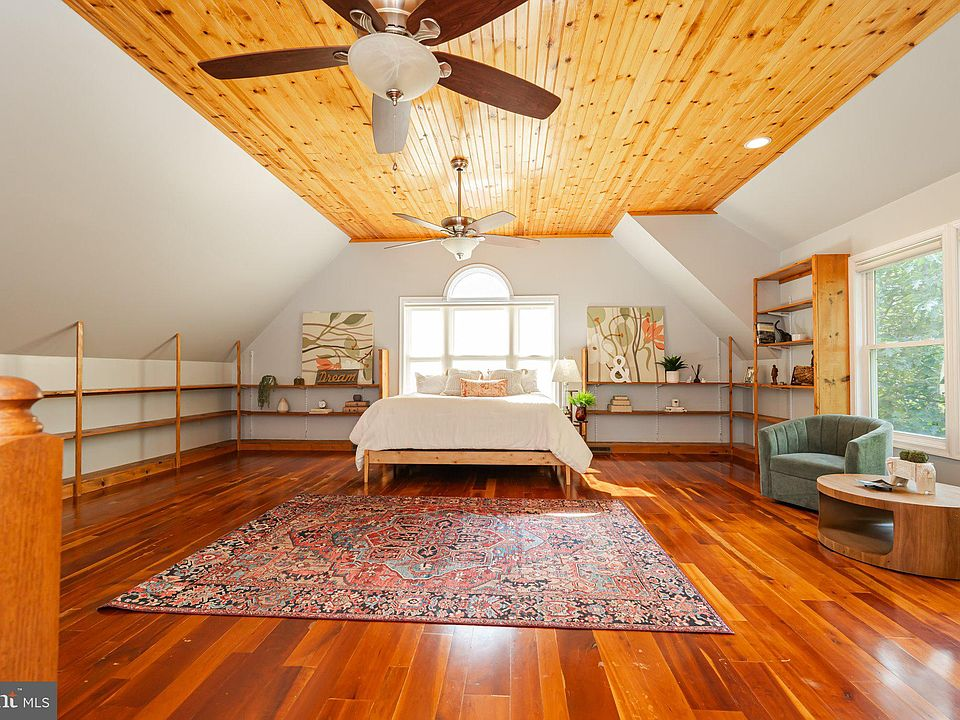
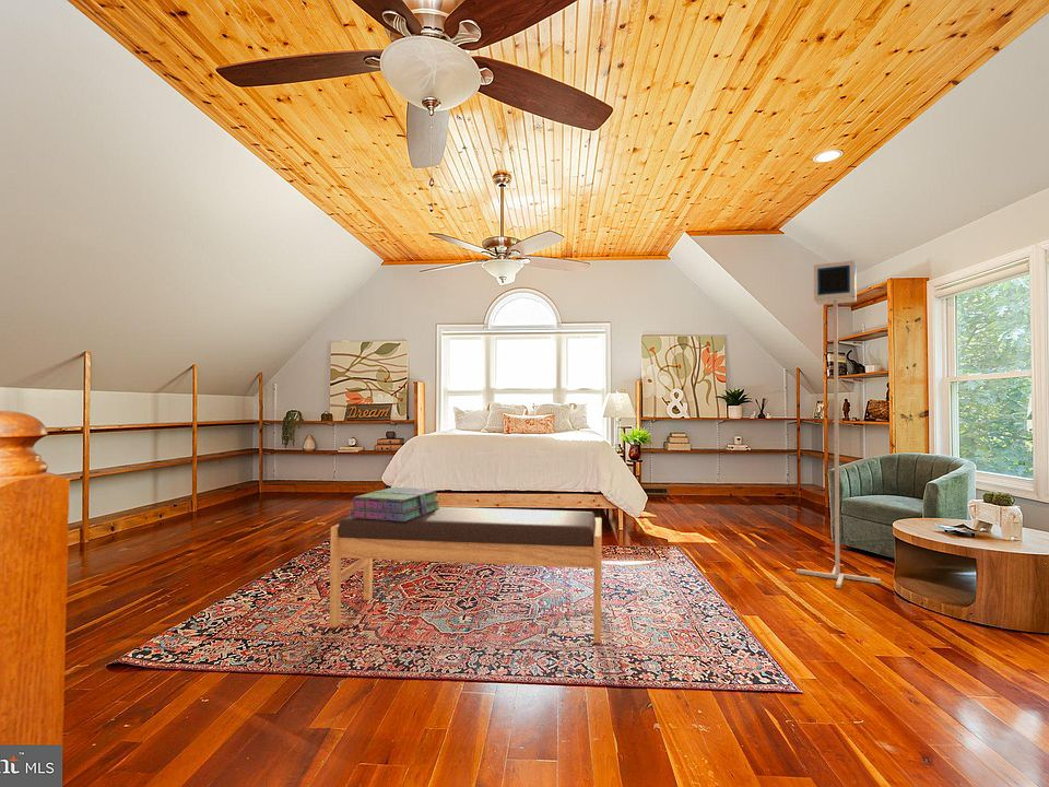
+ stack of books (397, 502)
+ bench (471, 562)
+ floor lamp (836, 421)
